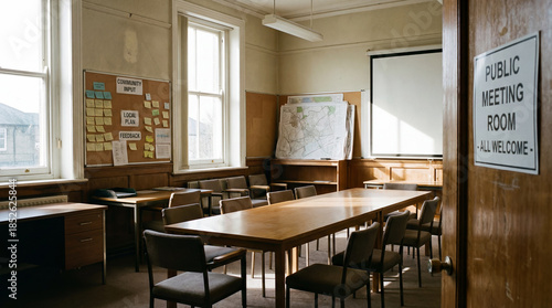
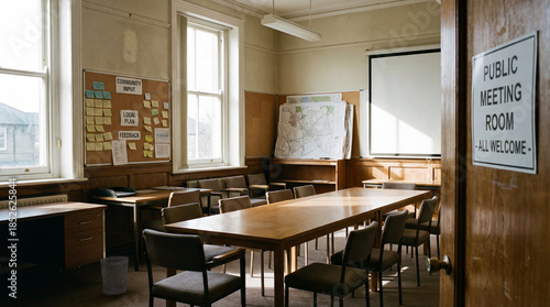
+ wastebasket (113, 275)
